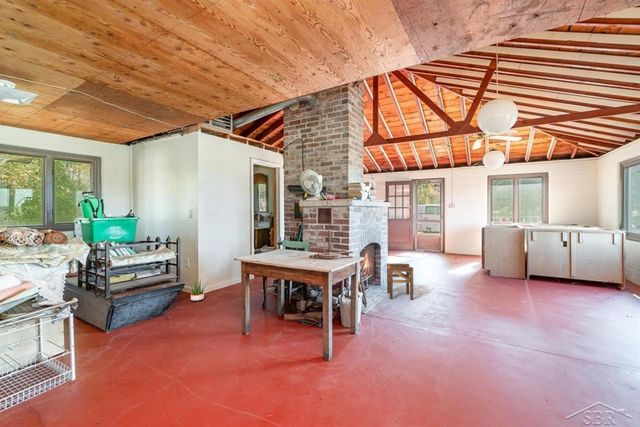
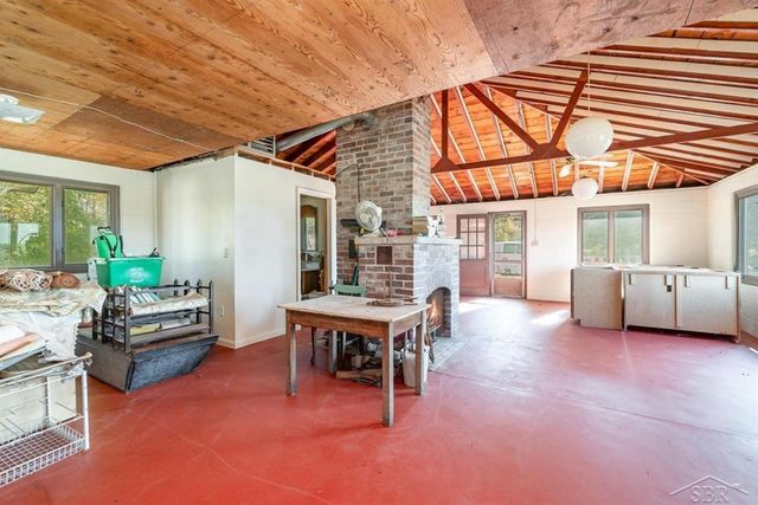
- stool (399, 280)
- potted plant (197, 289)
